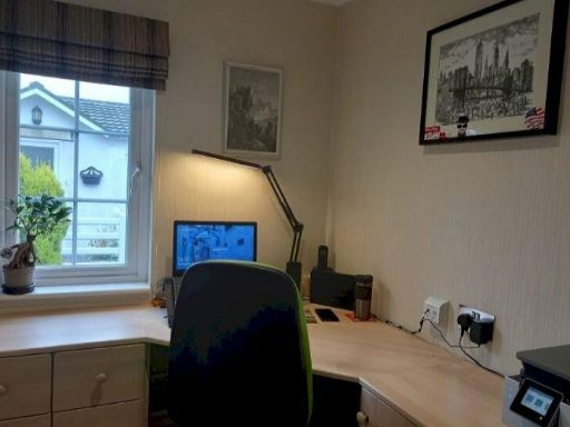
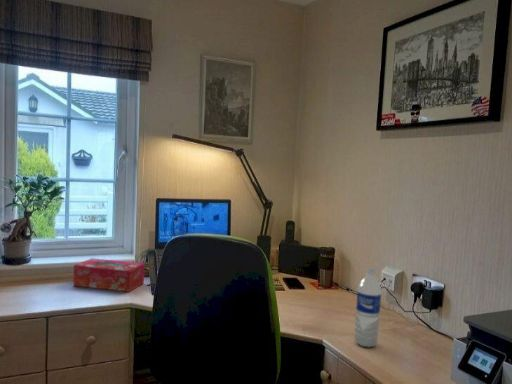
+ water bottle (368, 306)
+ tissue box (109, 274)
